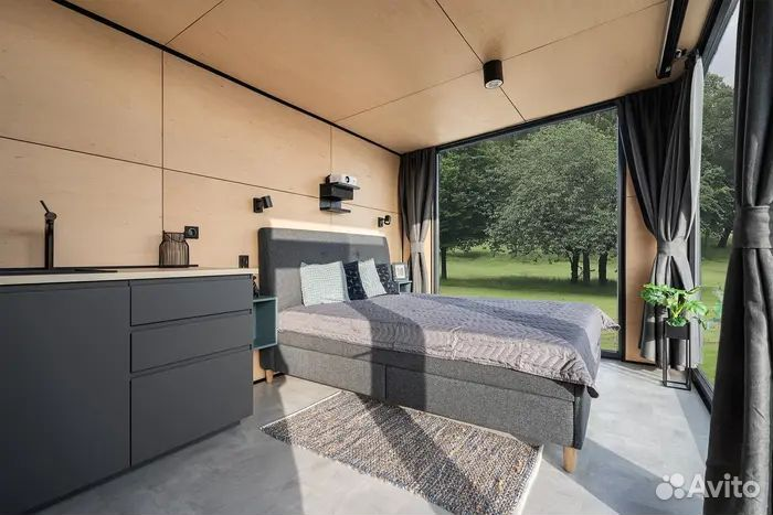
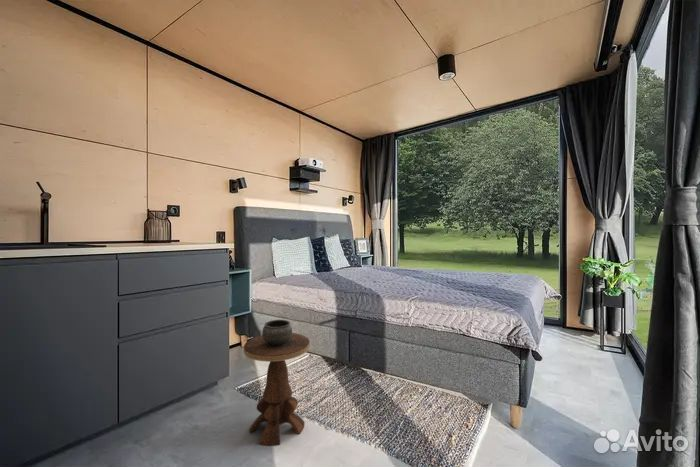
+ side table (277, 375)
